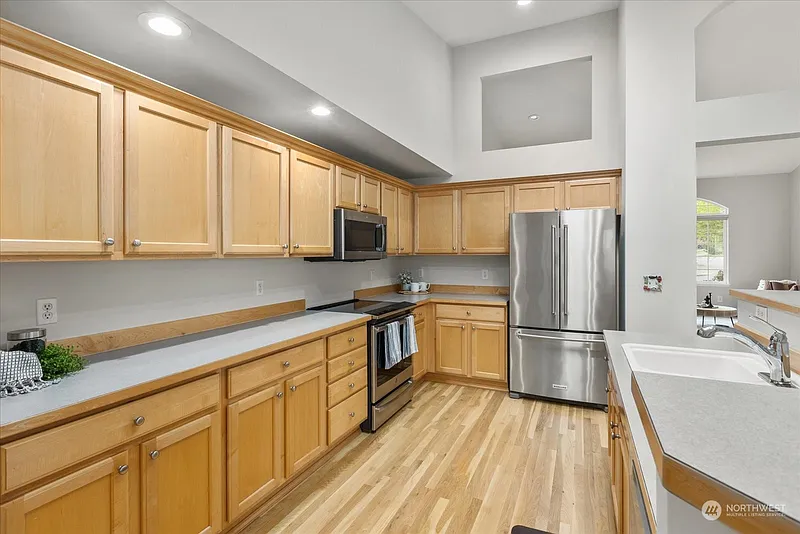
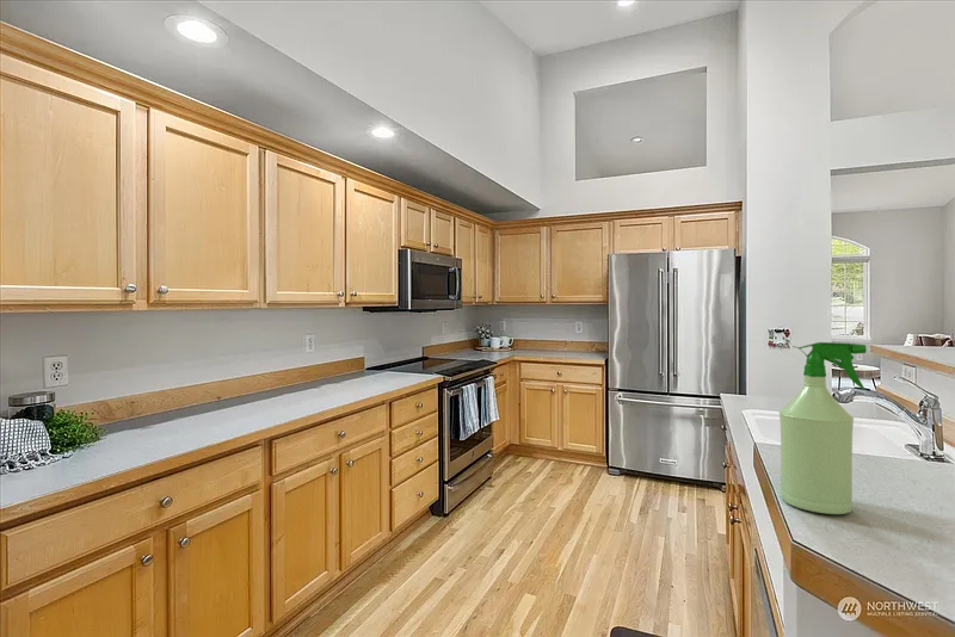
+ spray bottle (815, 422)
